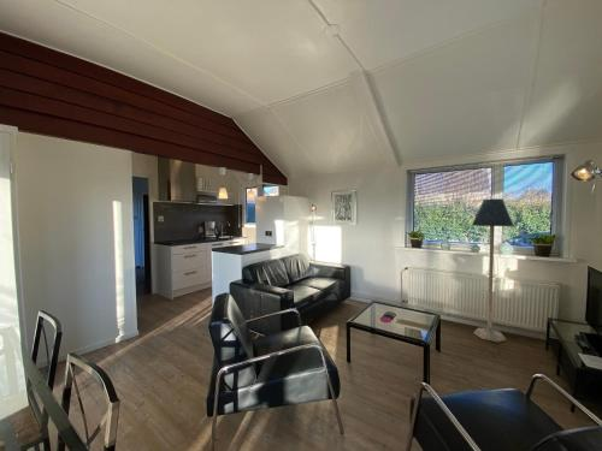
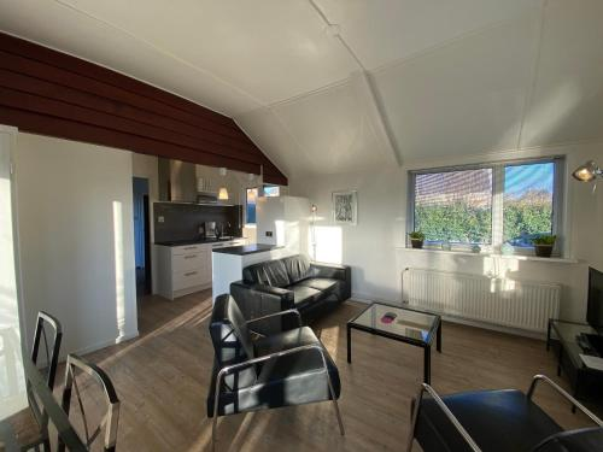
- floor lamp (491, 267)
